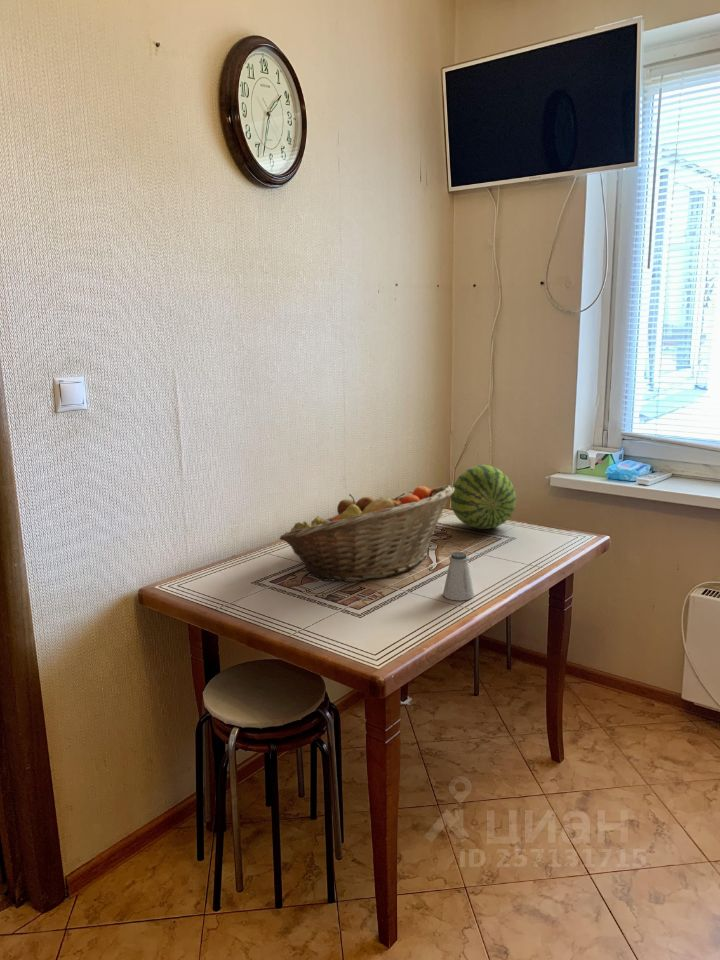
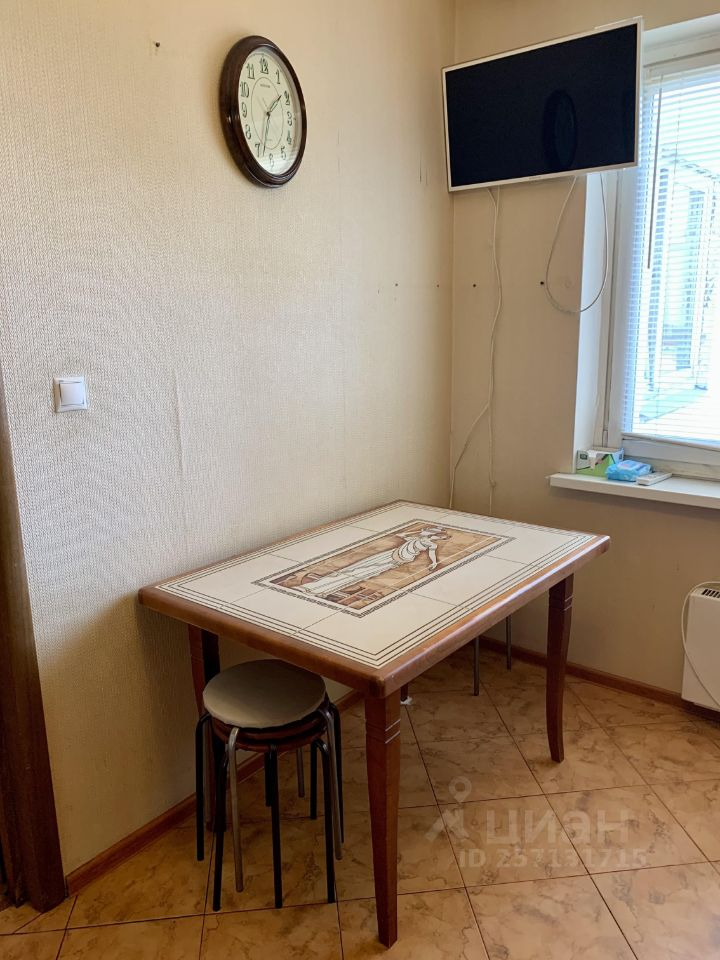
- fruit (483, 496)
- saltshaker (458, 574)
- fruit basket (370, 525)
